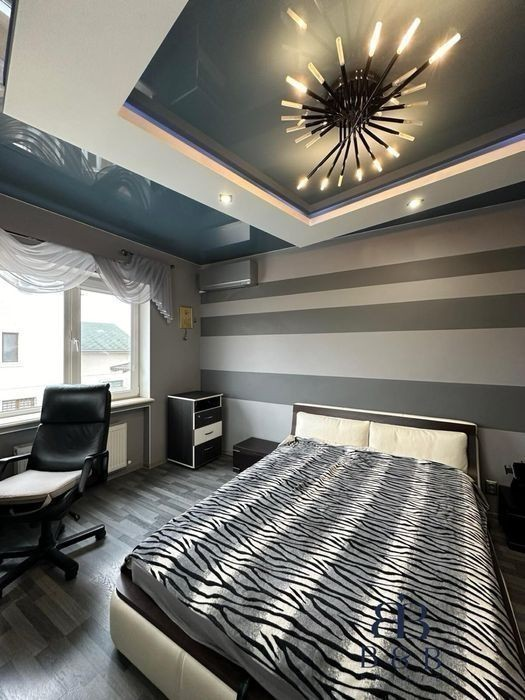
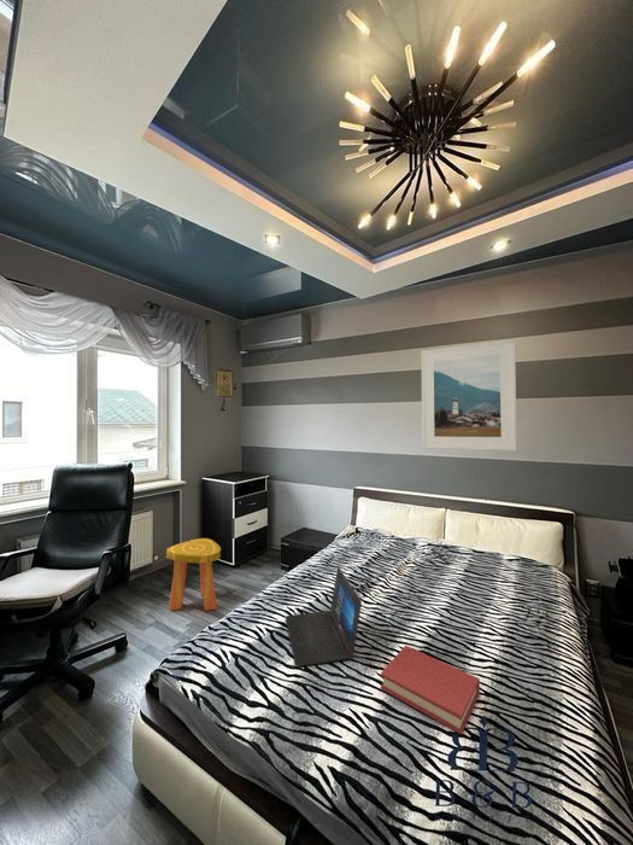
+ hardback book (429, 682)
+ laptop (320, 612)
+ stool (200, 575)
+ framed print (465, 397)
